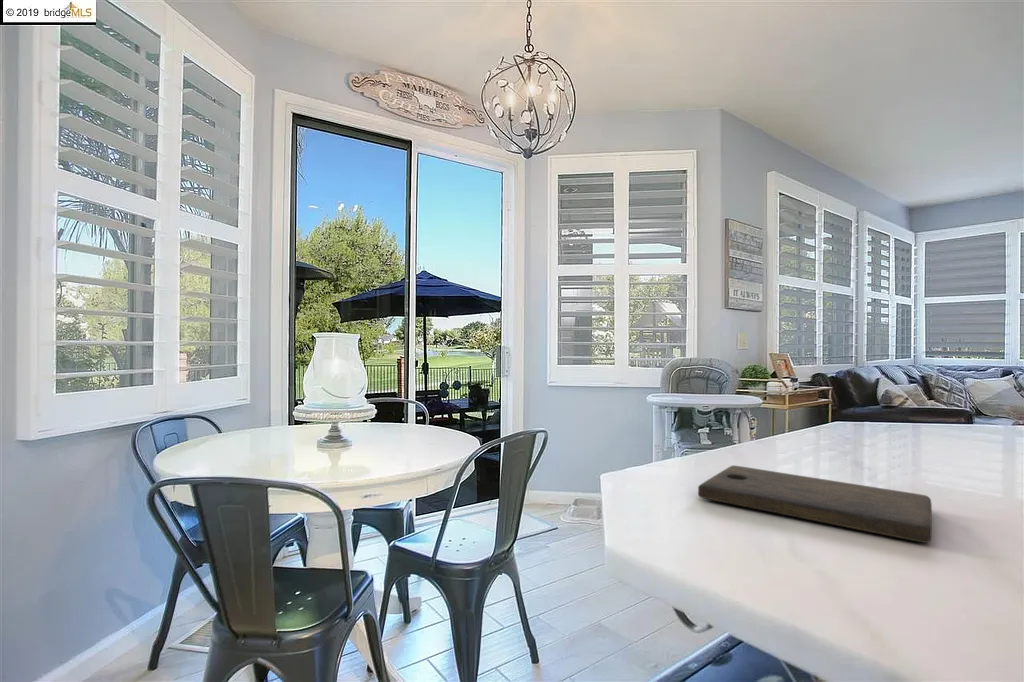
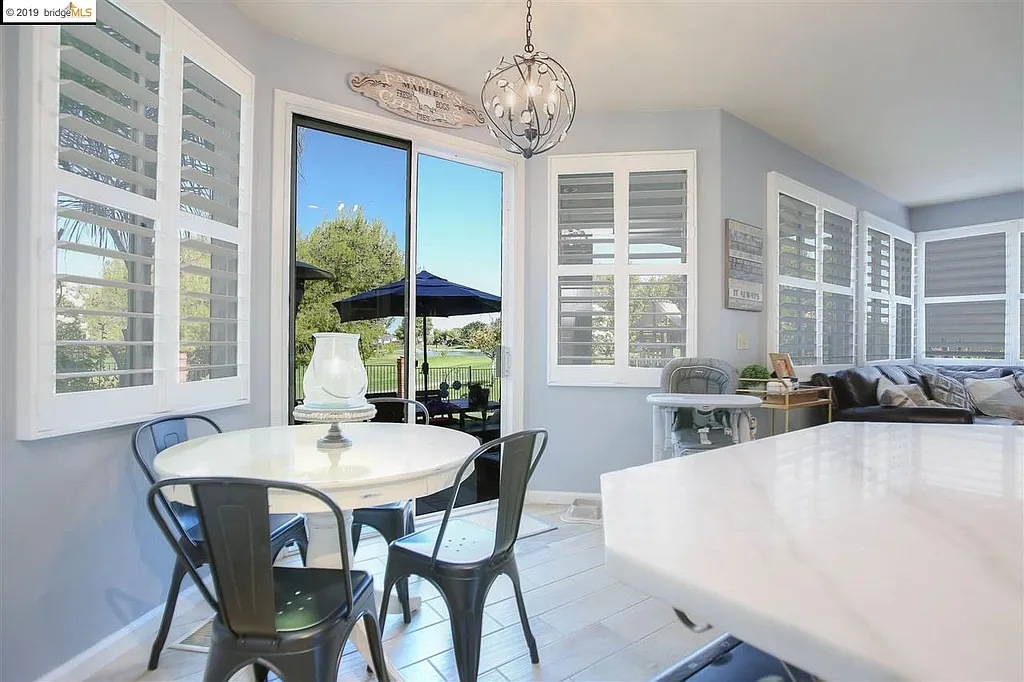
- cutting board (810, 496)
